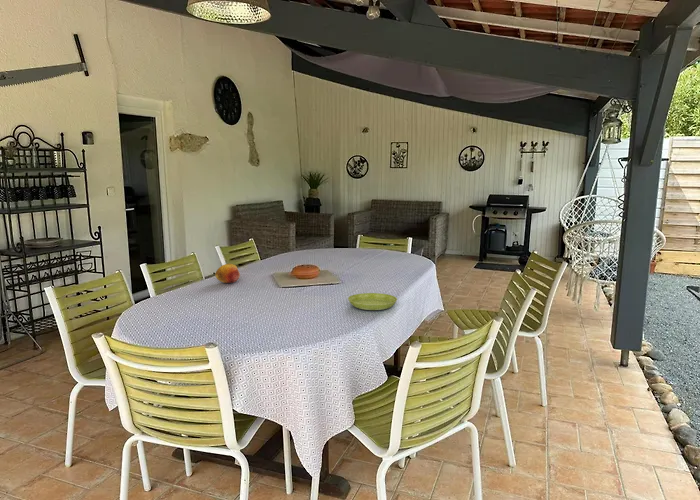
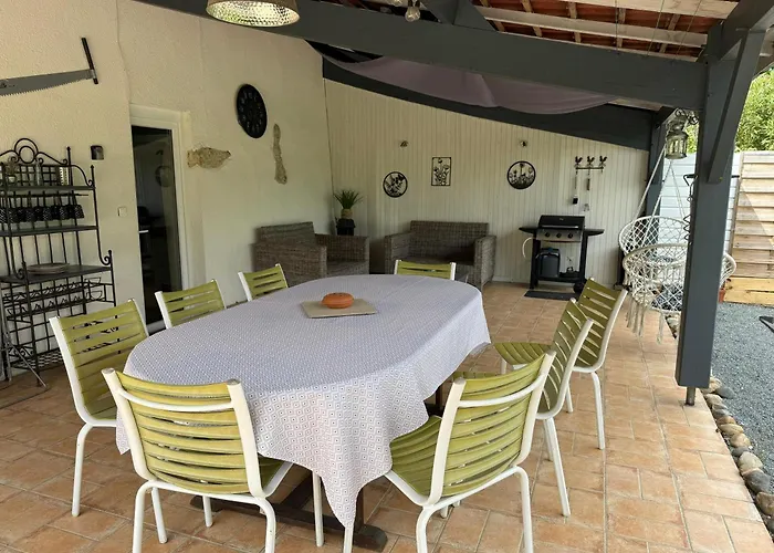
- fruit (228, 272)
- saucer (372, 301)
